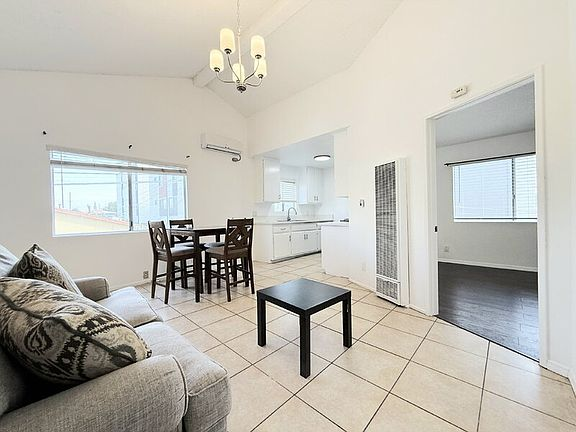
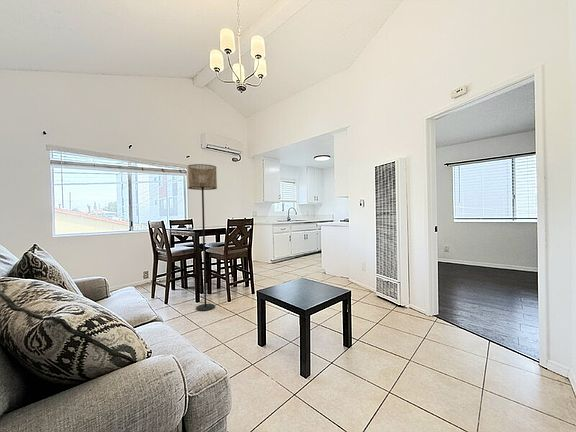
+ floor lamp (203, 237)
